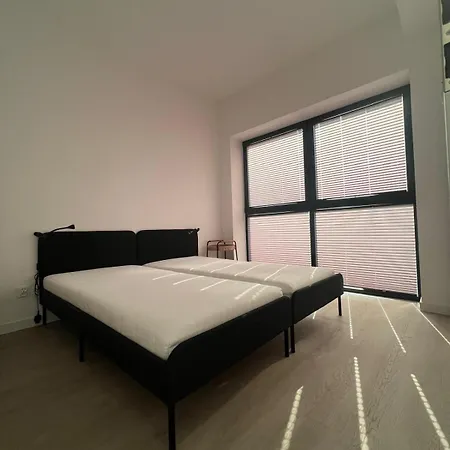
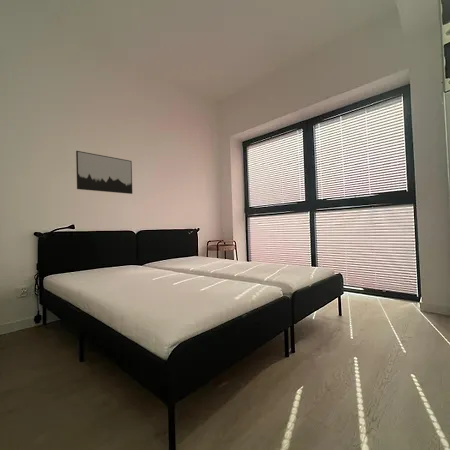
+ wall art (106, 173)
